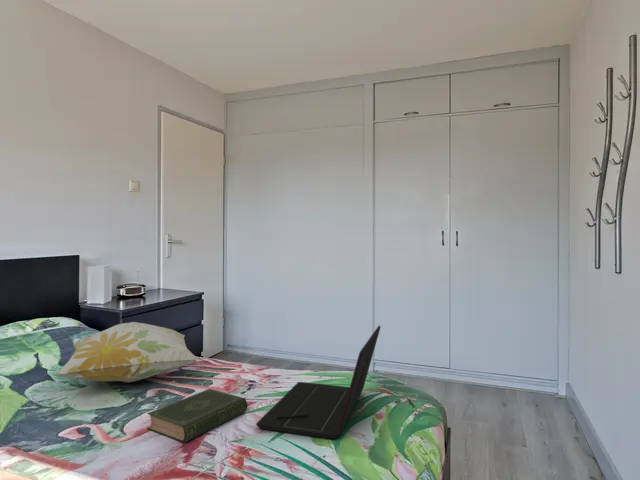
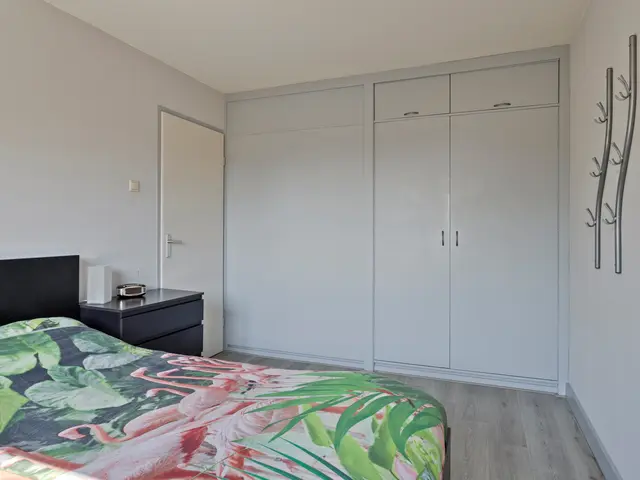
- laptop (323, 384)
- decorative pillow (131, 351)
- book (199, 413)
